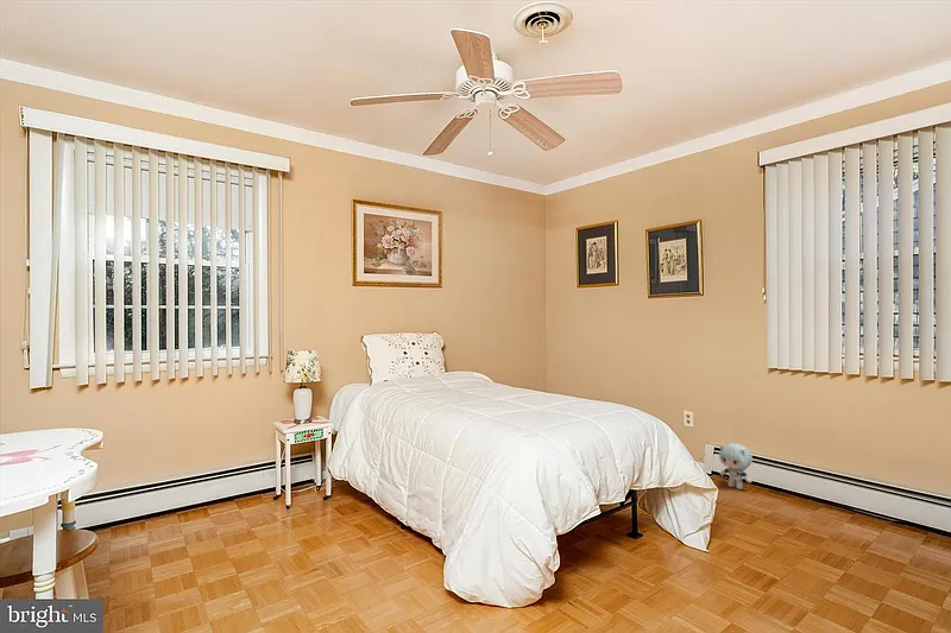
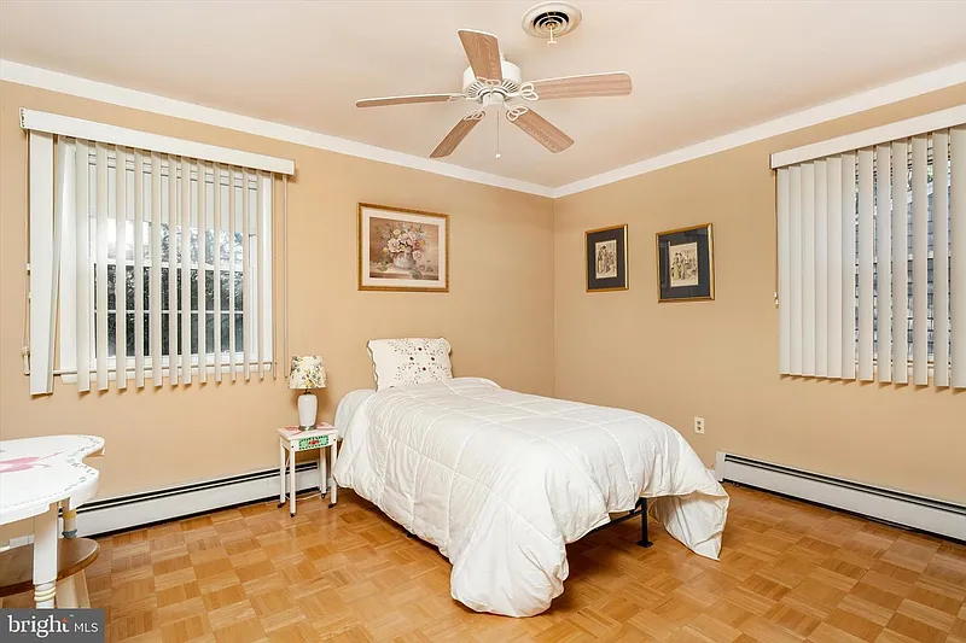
- plush toy (735, 466)
